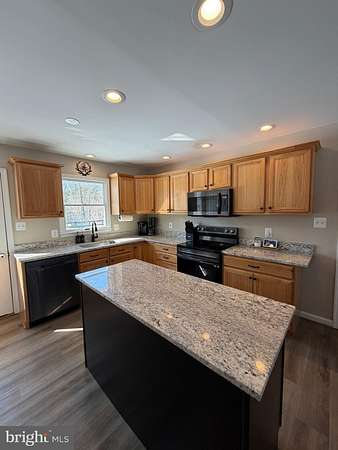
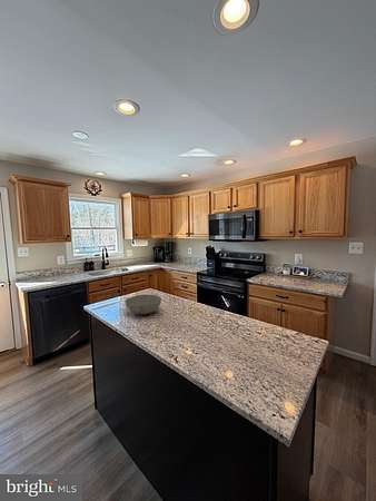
+ bowl (144, 305)
